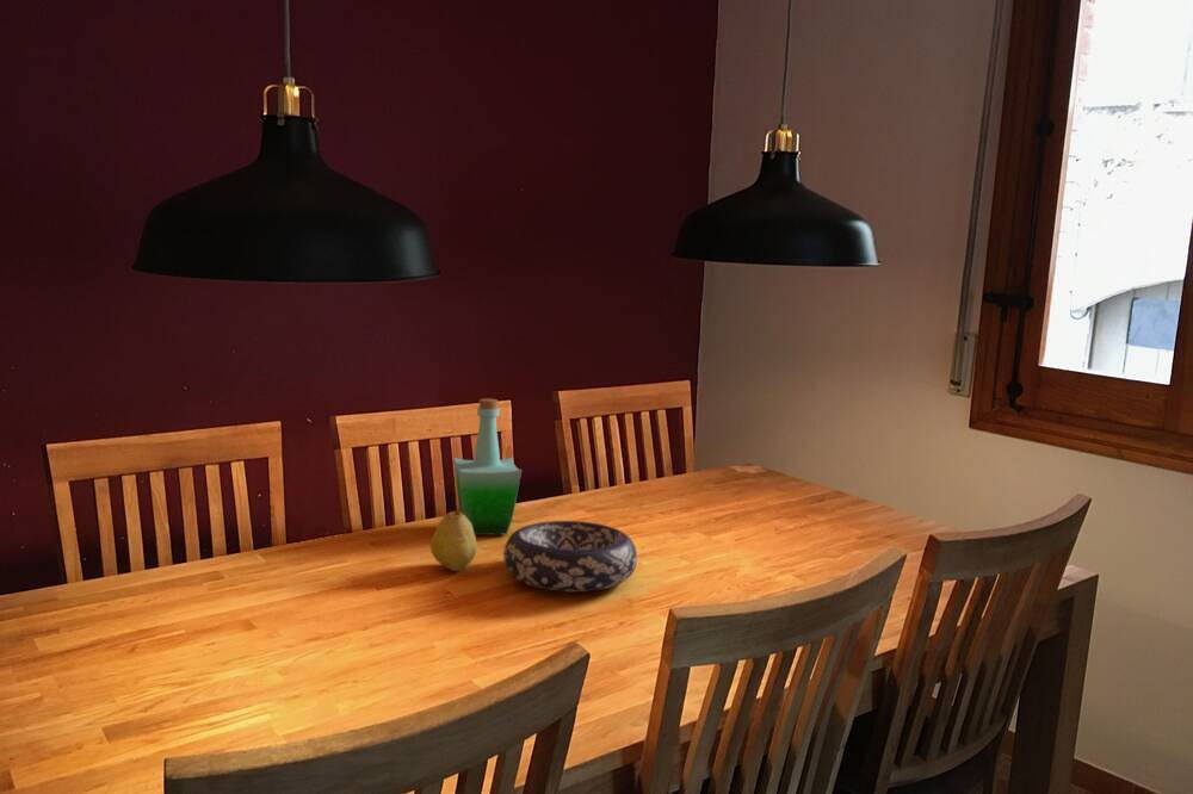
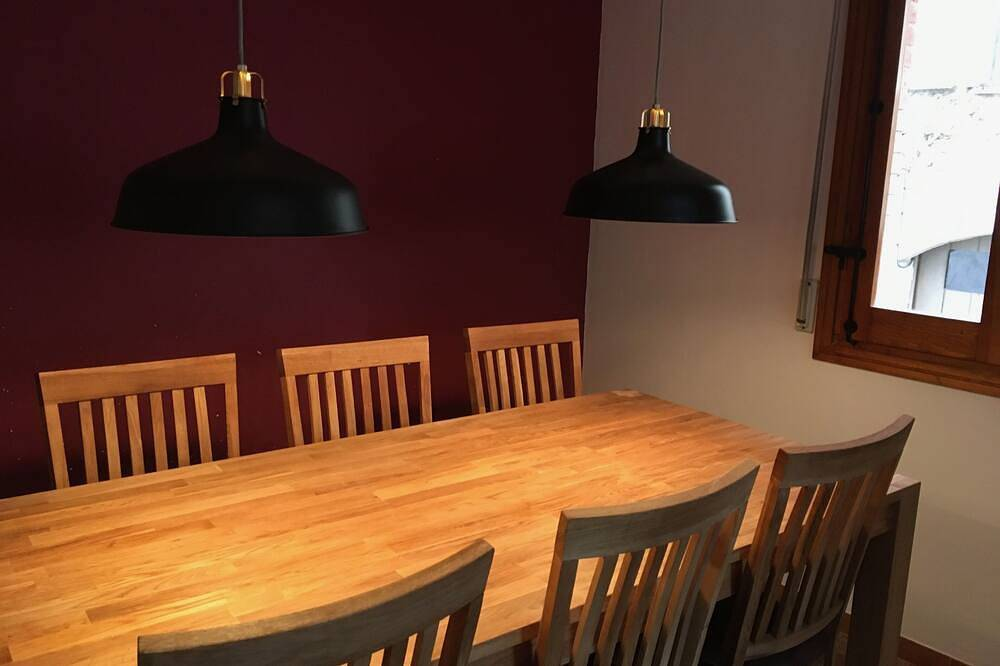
- fruit (453, 538)
- decorative bowl (570, 556)
- bottle (486, 465)
